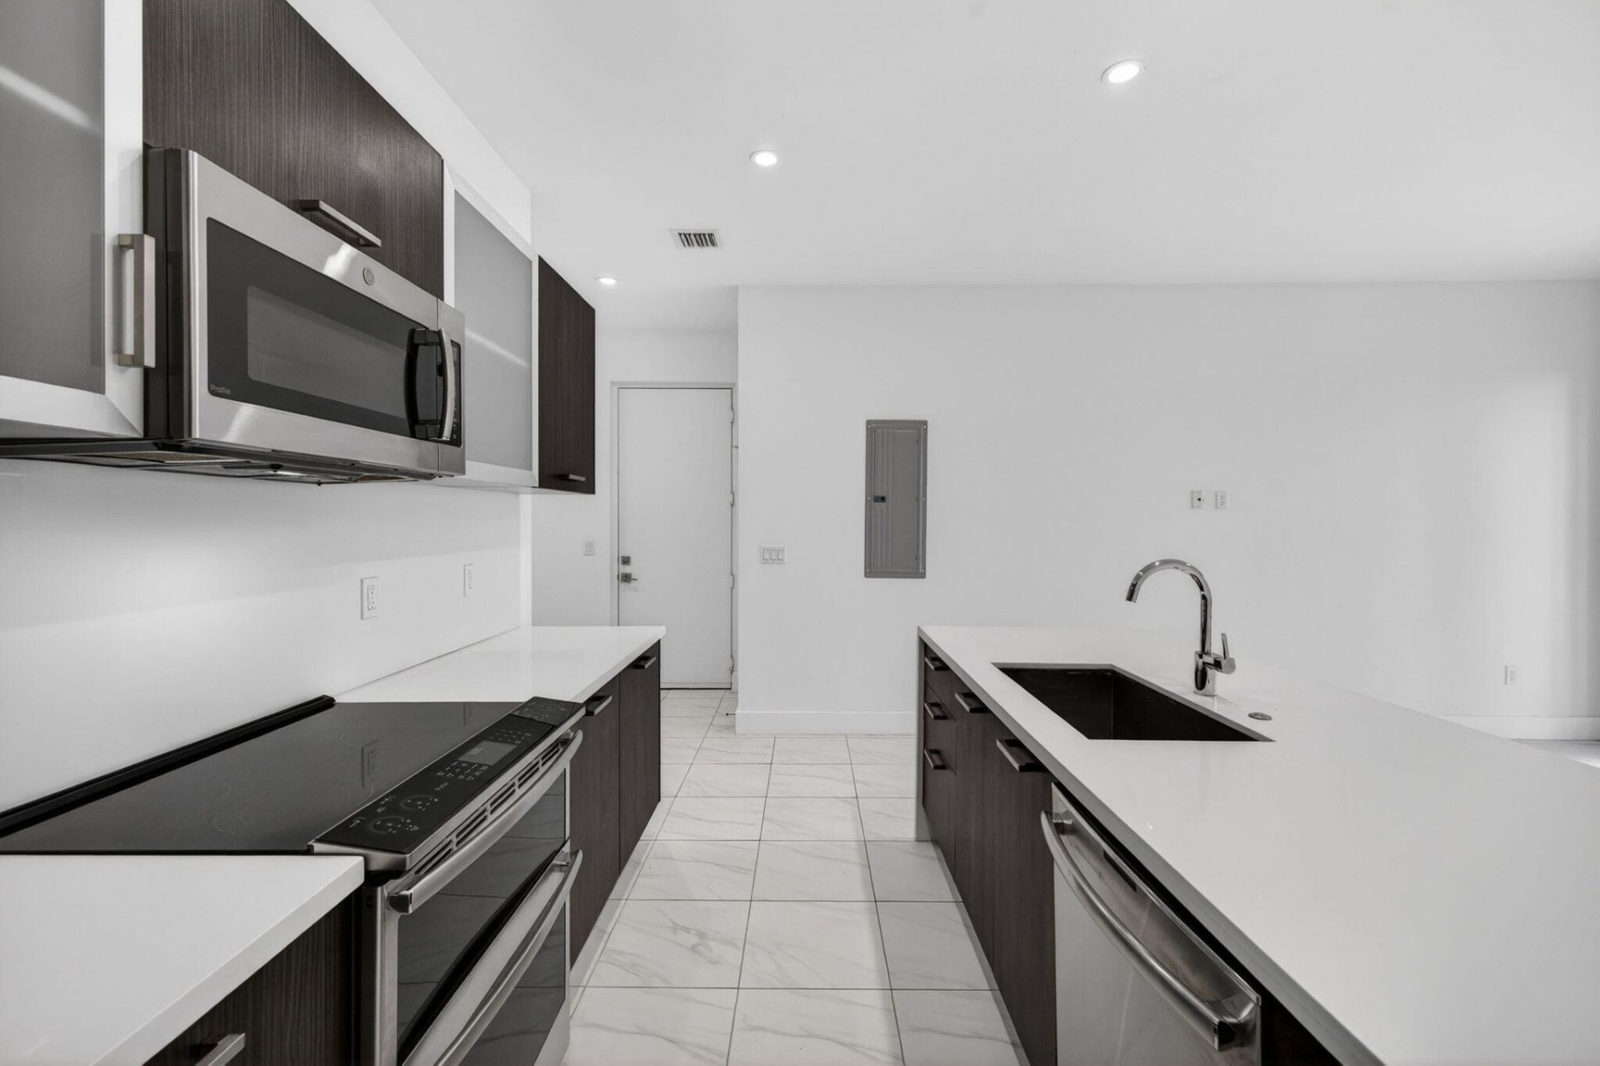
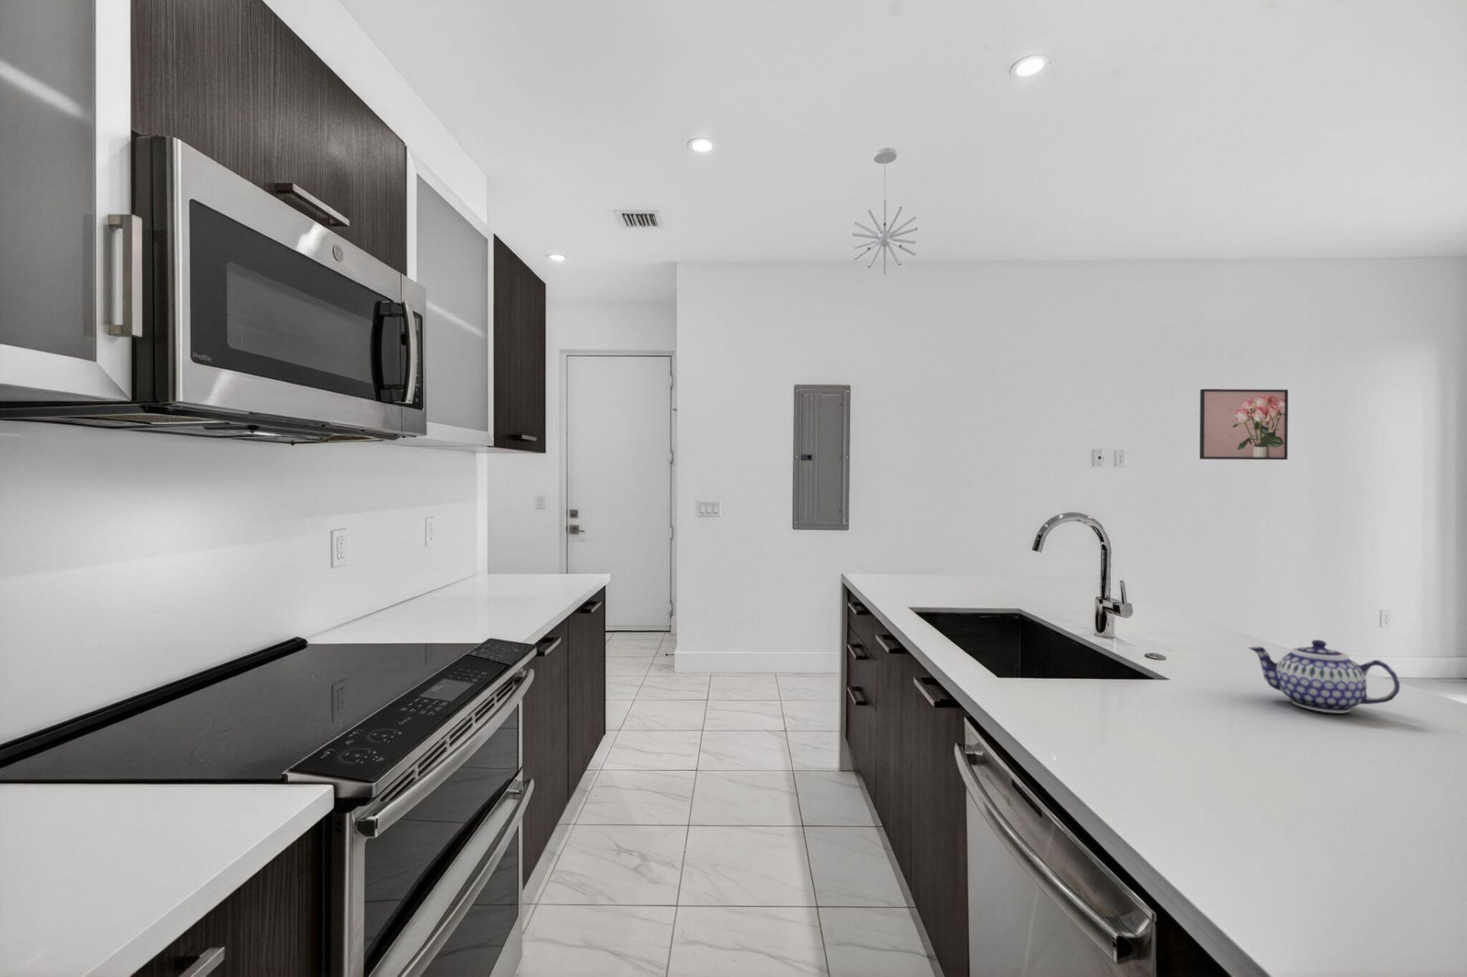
+ teapot (1319, 673)
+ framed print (1243, 424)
+ pendant light (885, 212)
